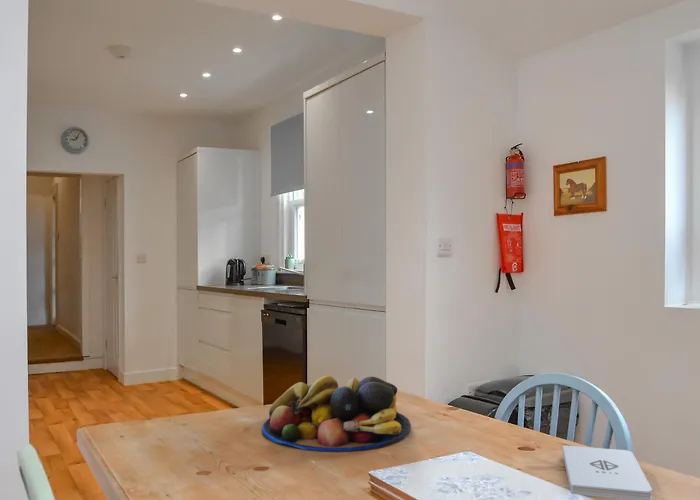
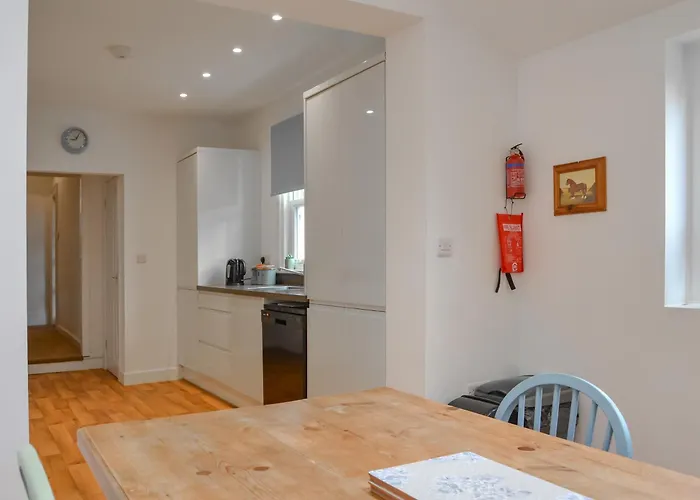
- fruit bowl (335, 401)
- notepad (603, 470)
